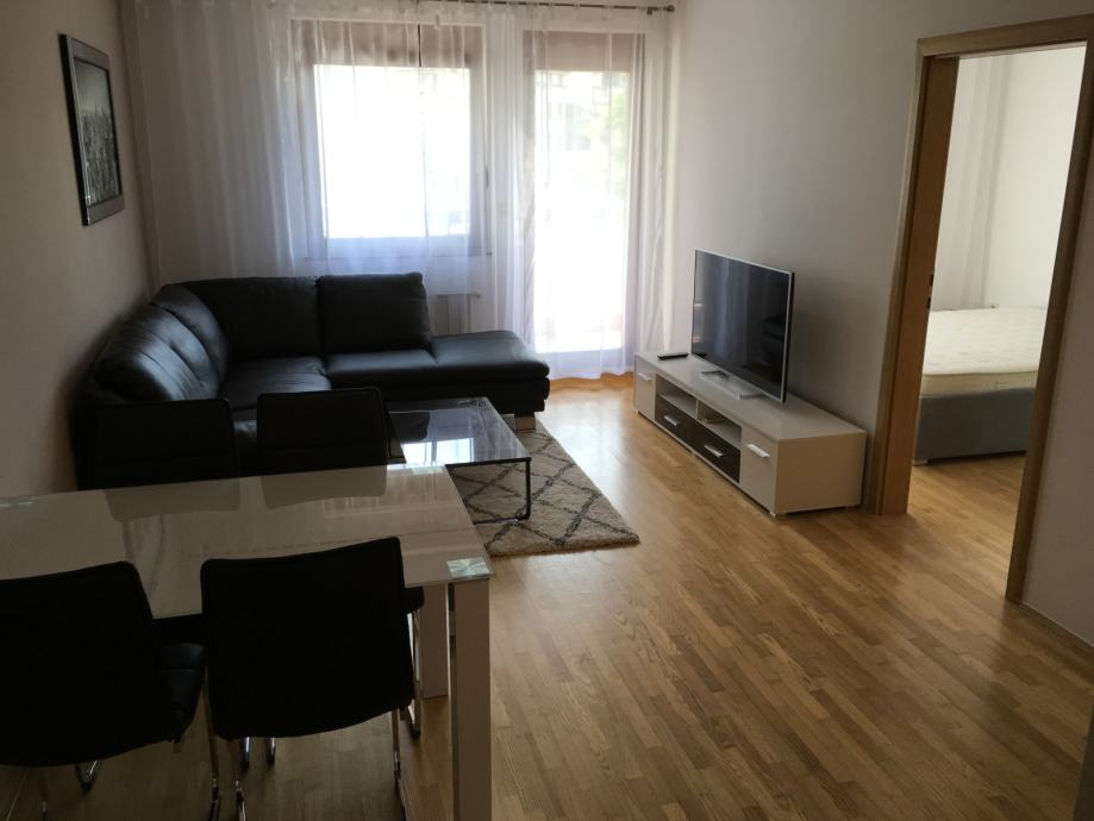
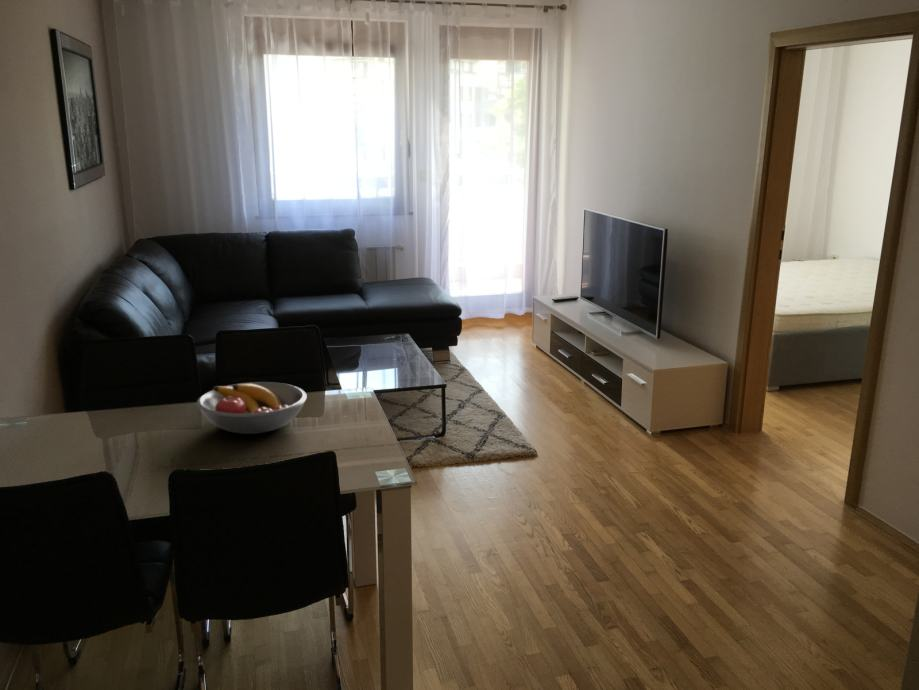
+ fruit bowl (253, 408)
